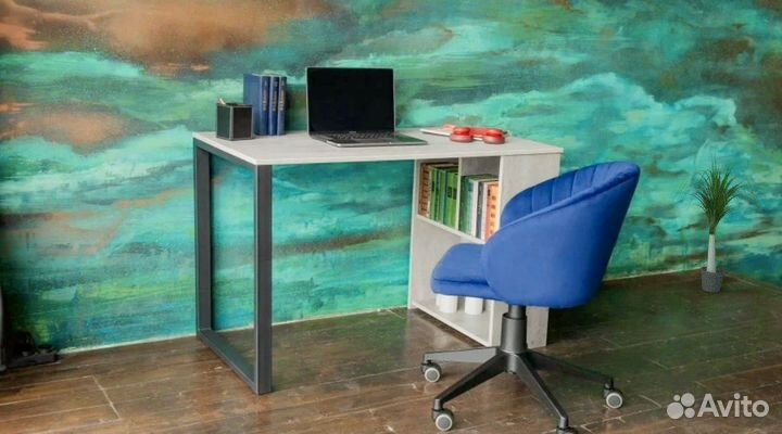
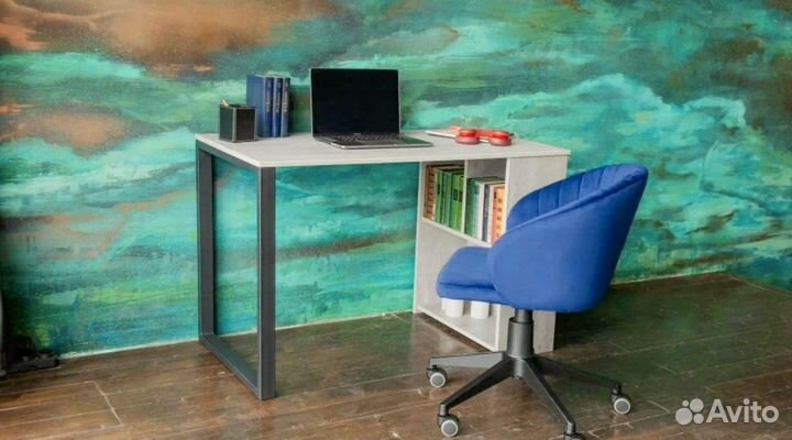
- potted plant (714, 221)
